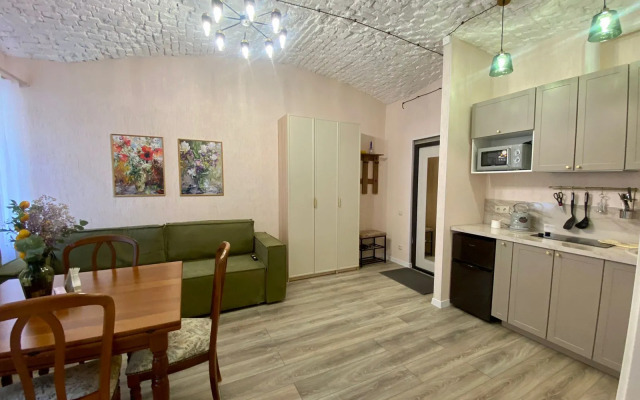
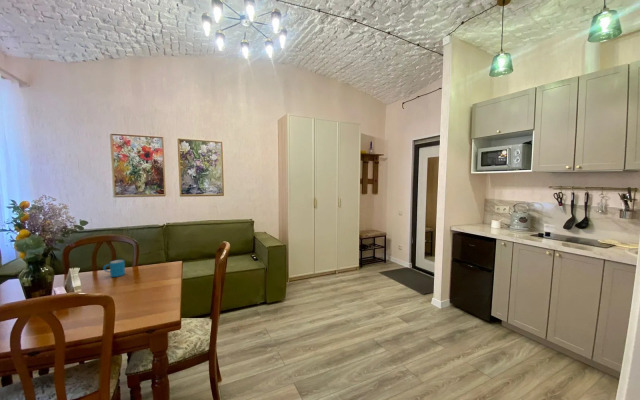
+ mug (114, 268)
